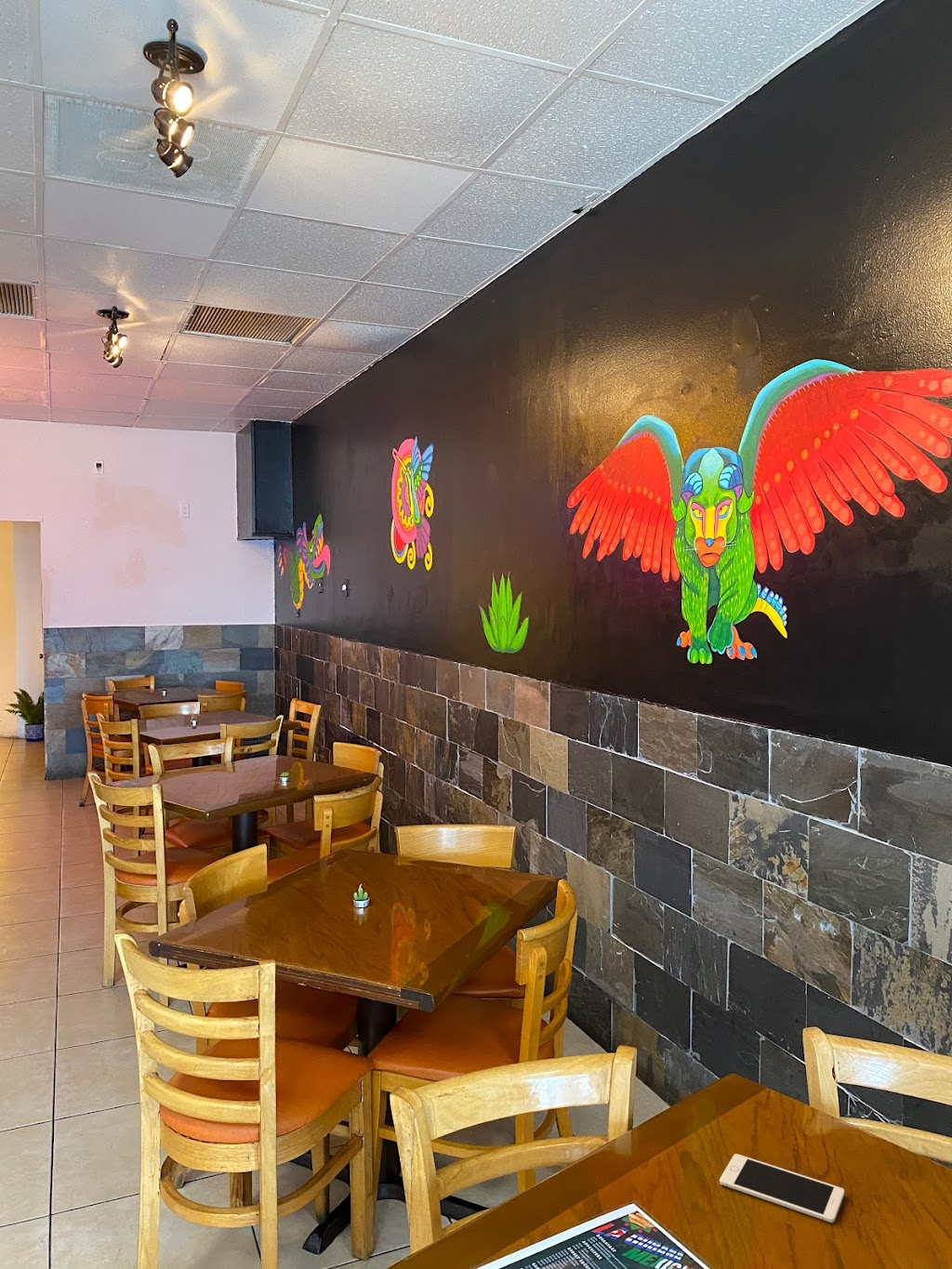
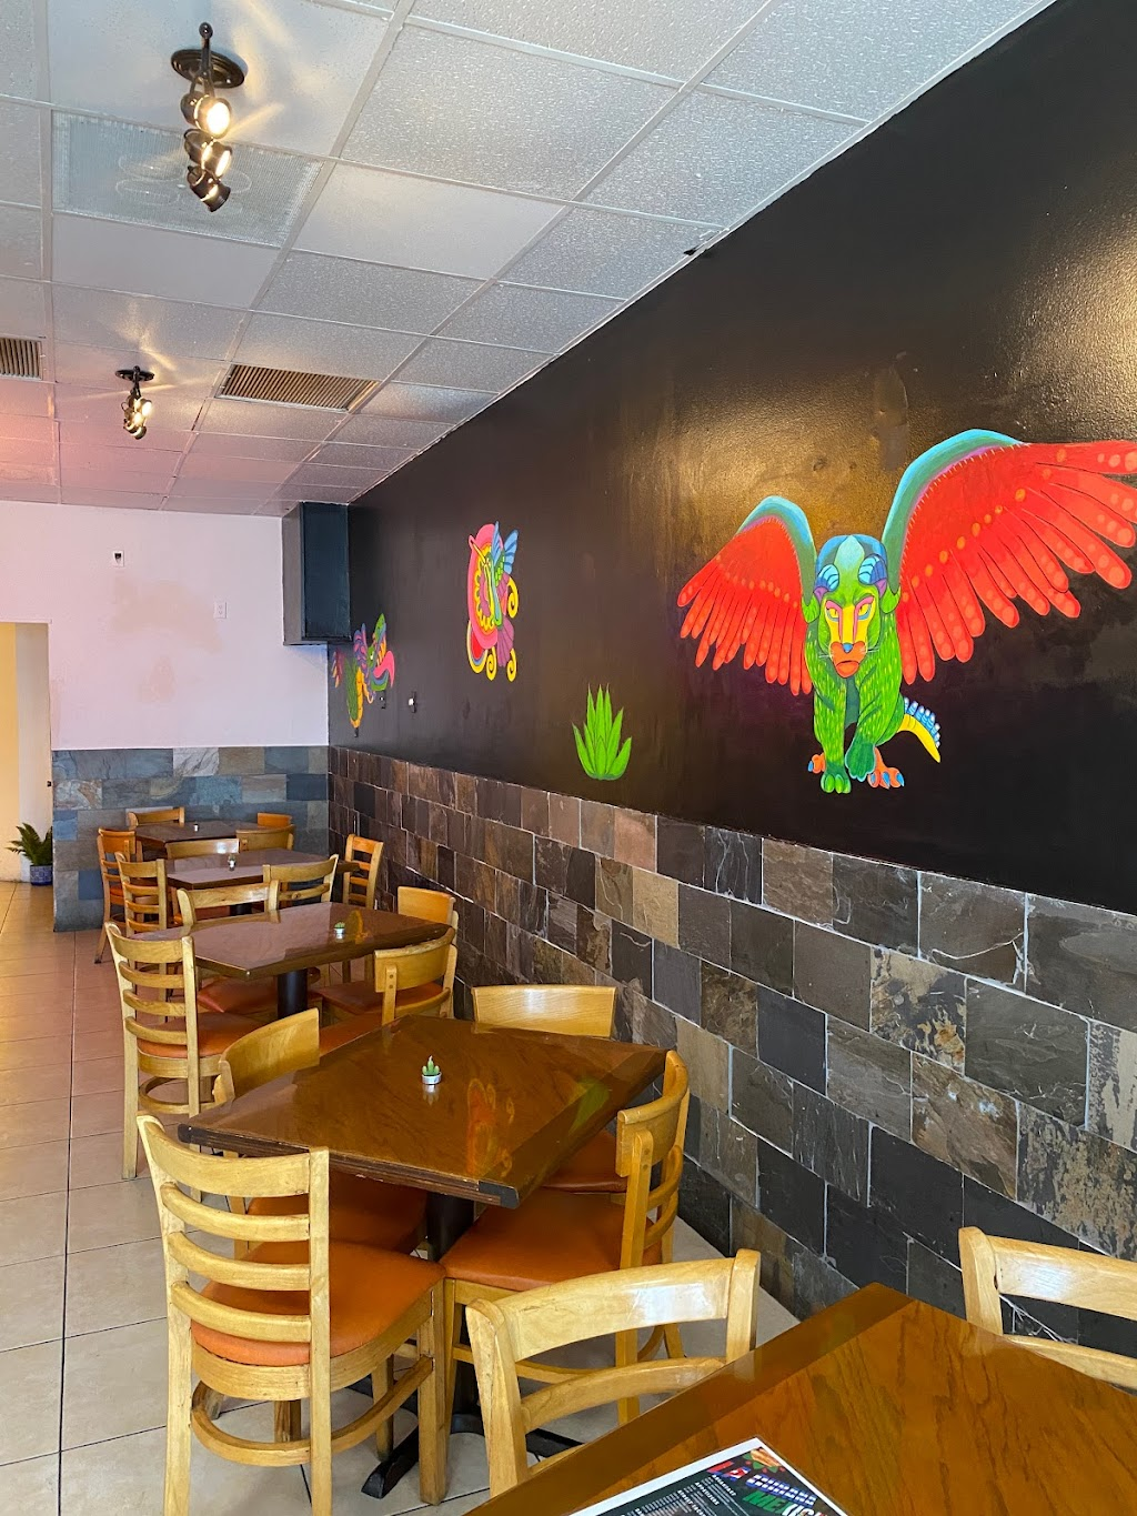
- cell phone (781, 1186)
